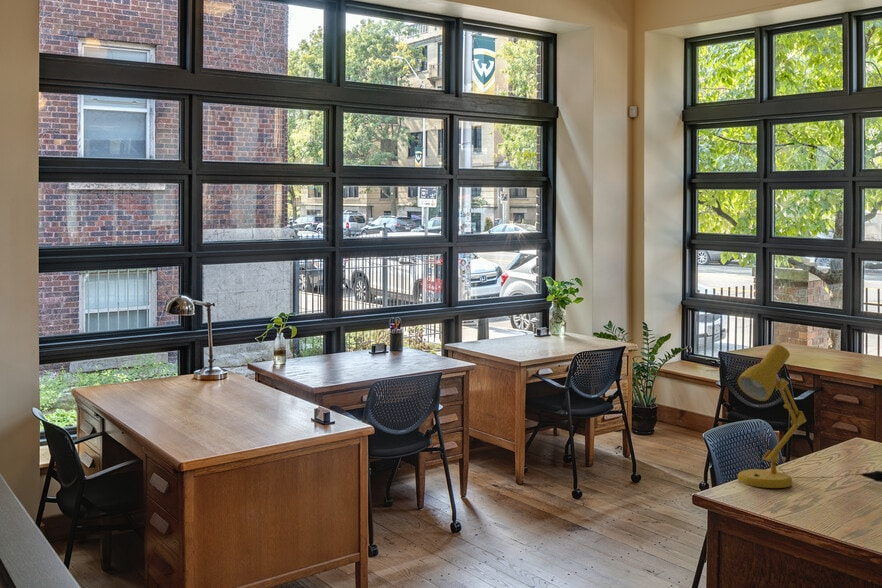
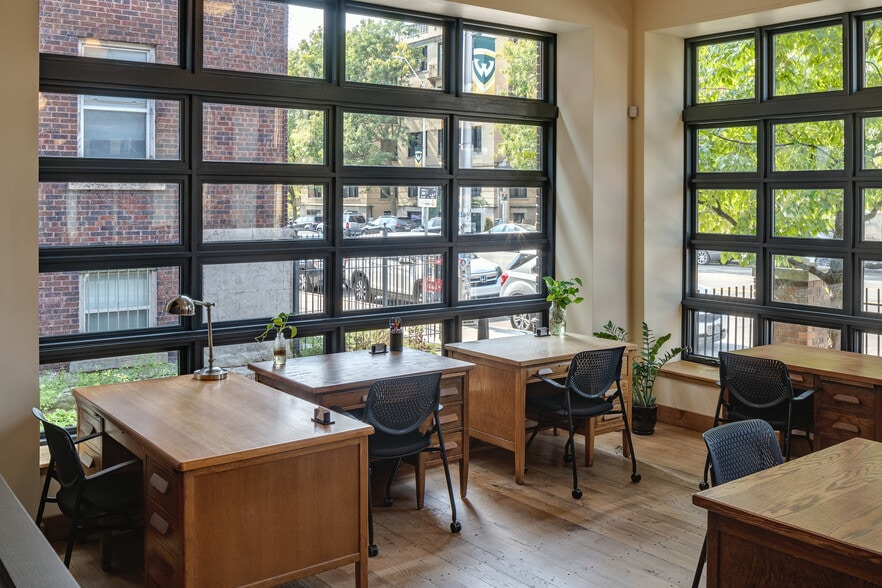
- desk lamp (804, 416)
